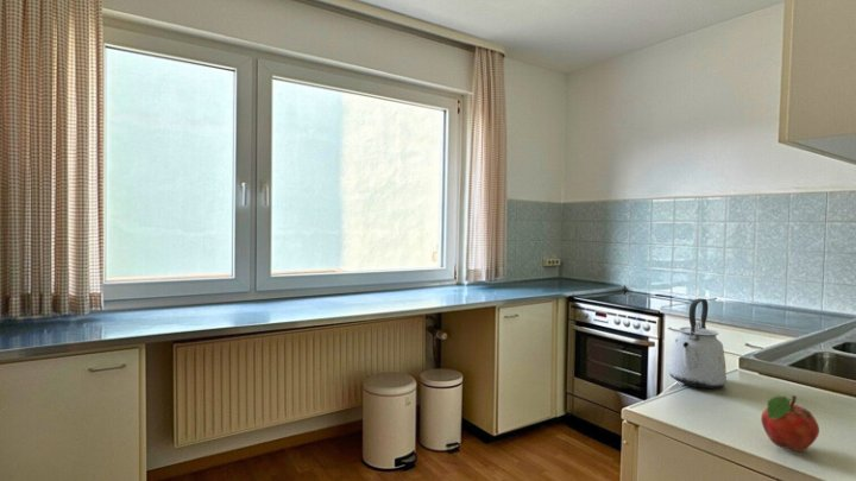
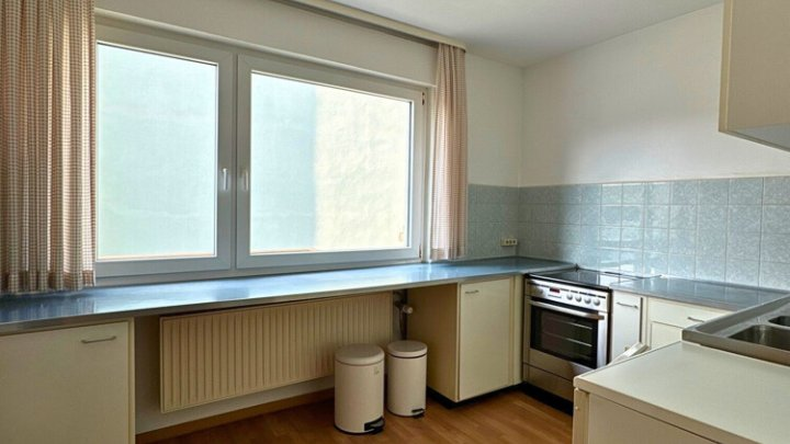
- fruit (787, 420)
- kettle (694, 342)
